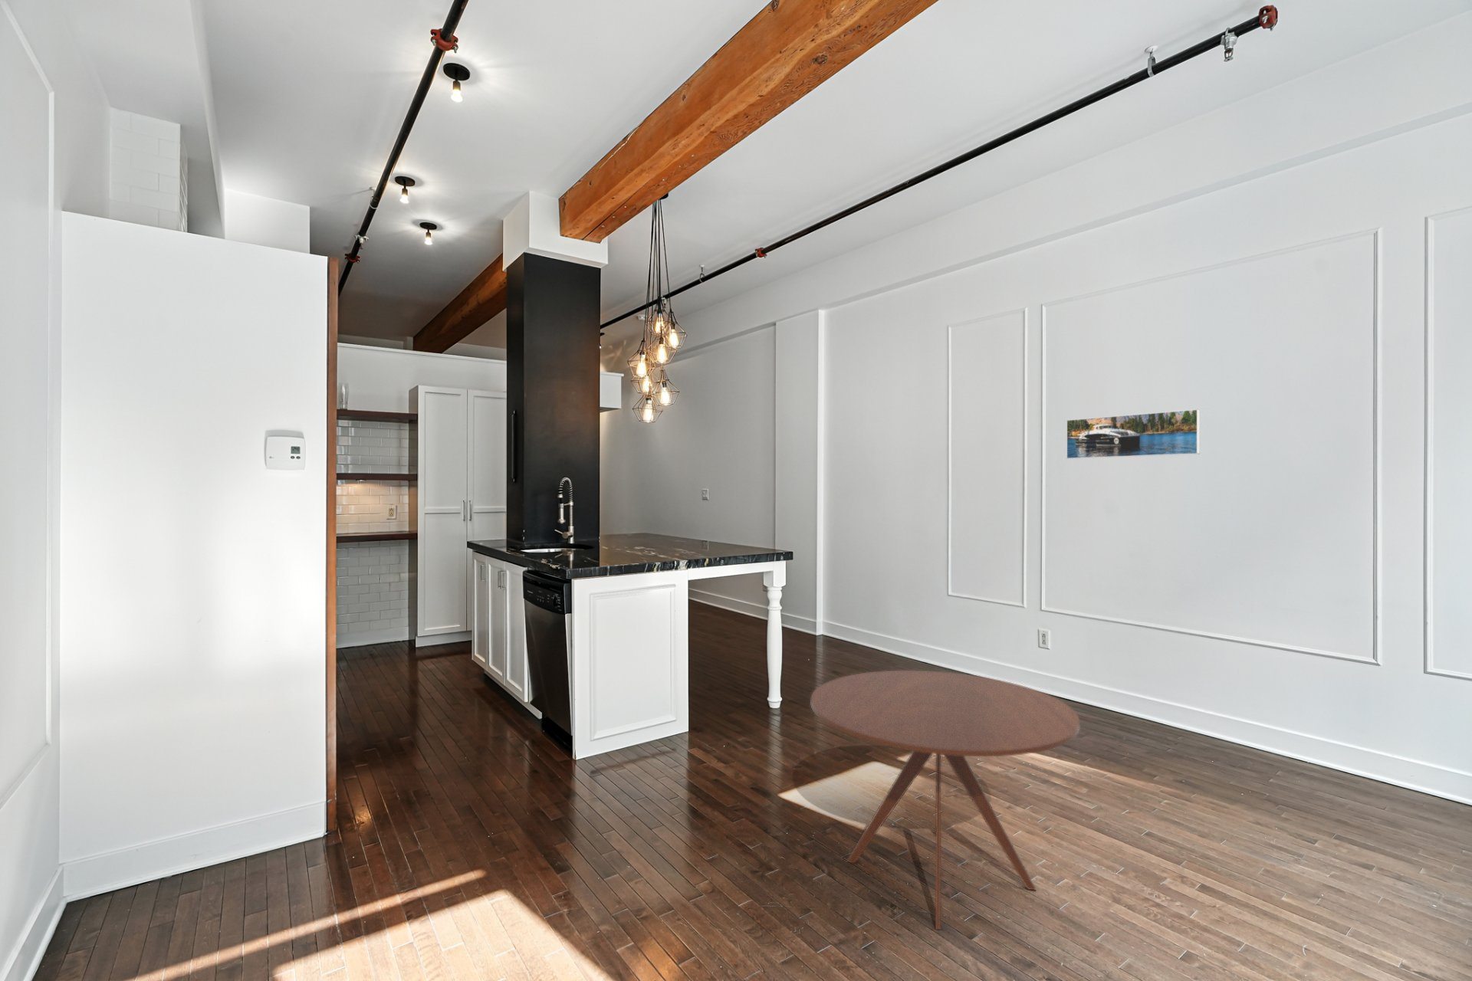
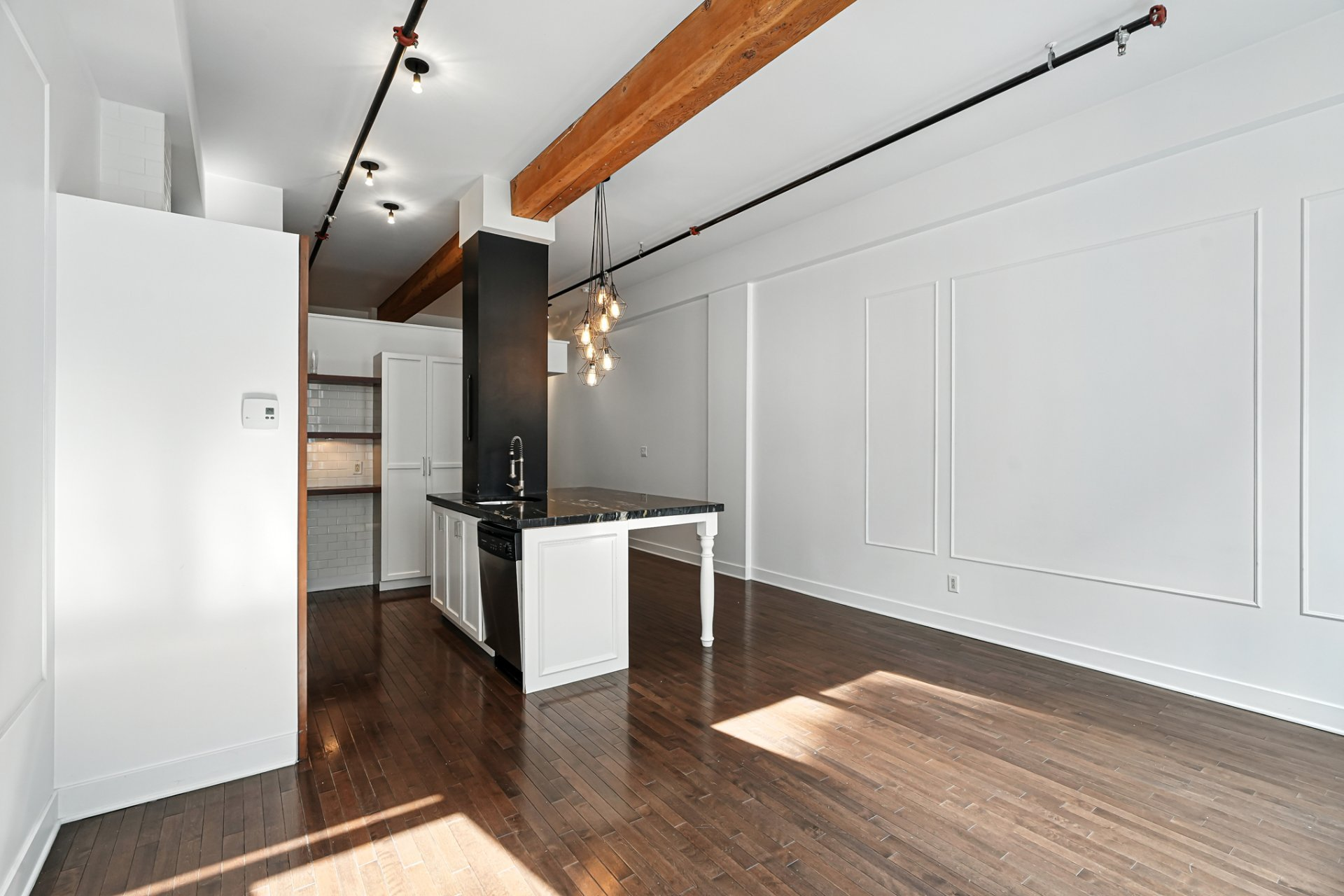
- round table (938, 788)
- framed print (1128, 436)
